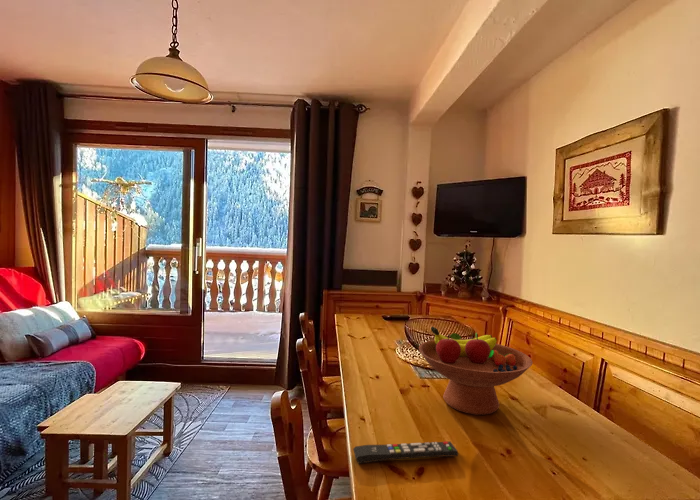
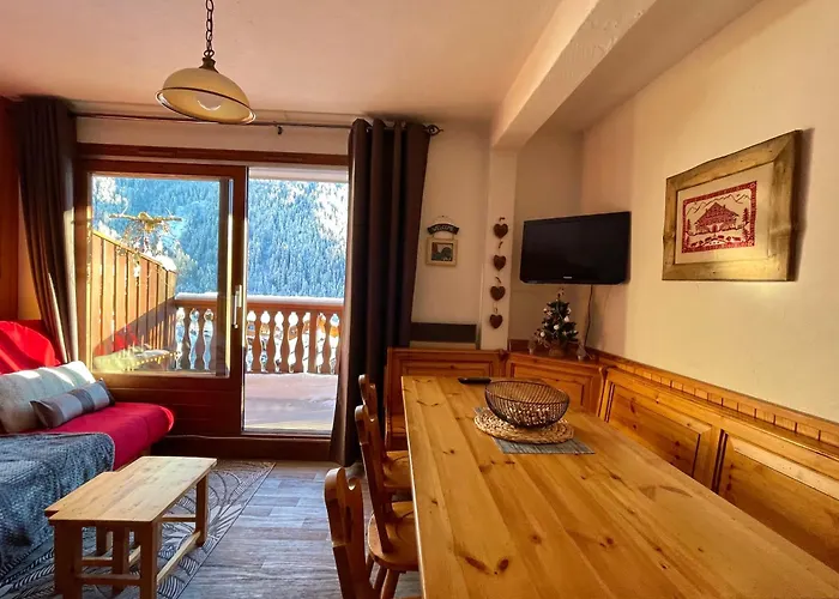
- remote control (405, 451)
- fruit bowl (472, 368)
